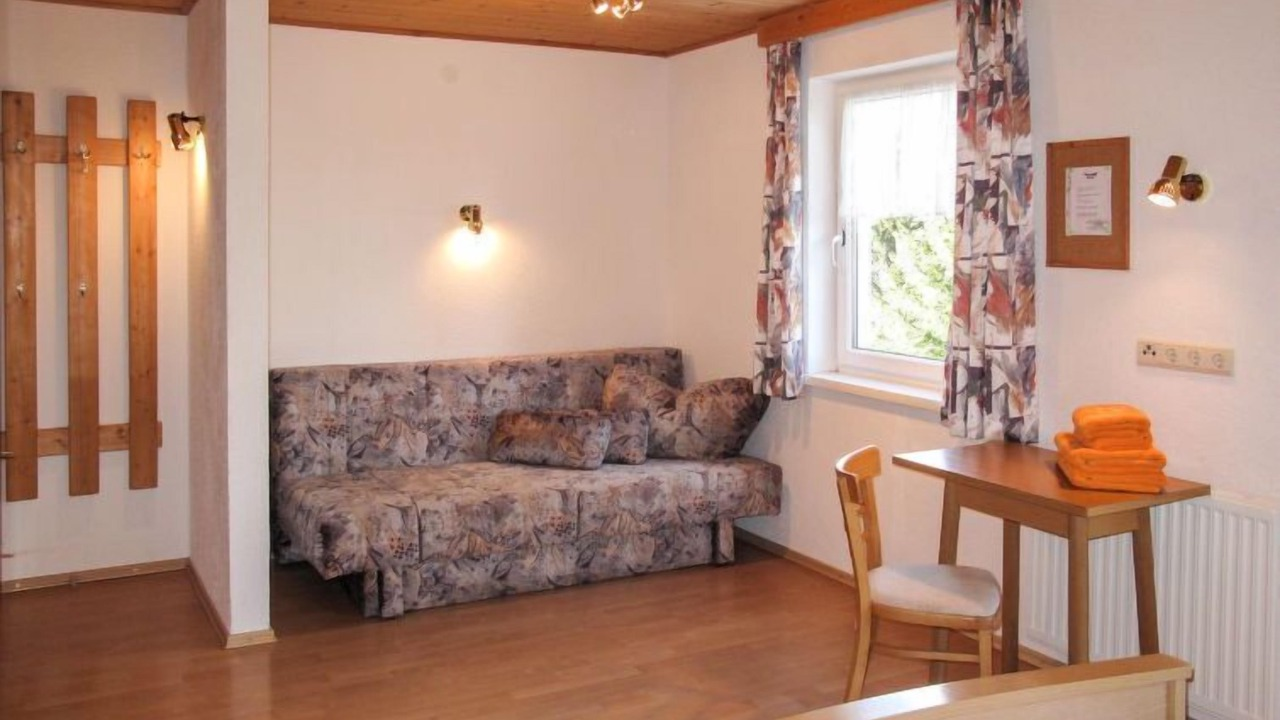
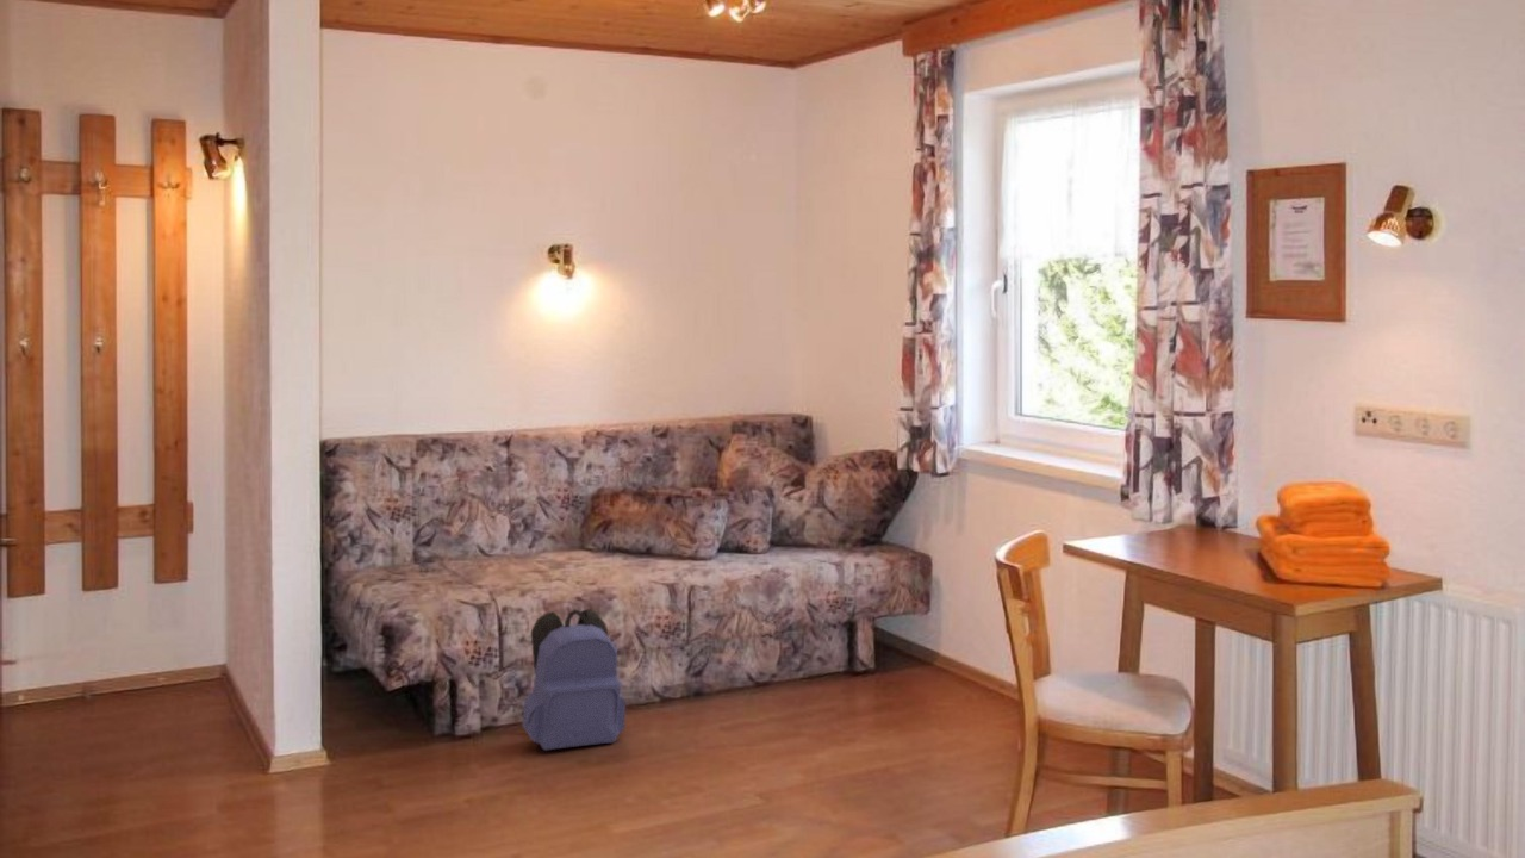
+ backpack (568, 672)
